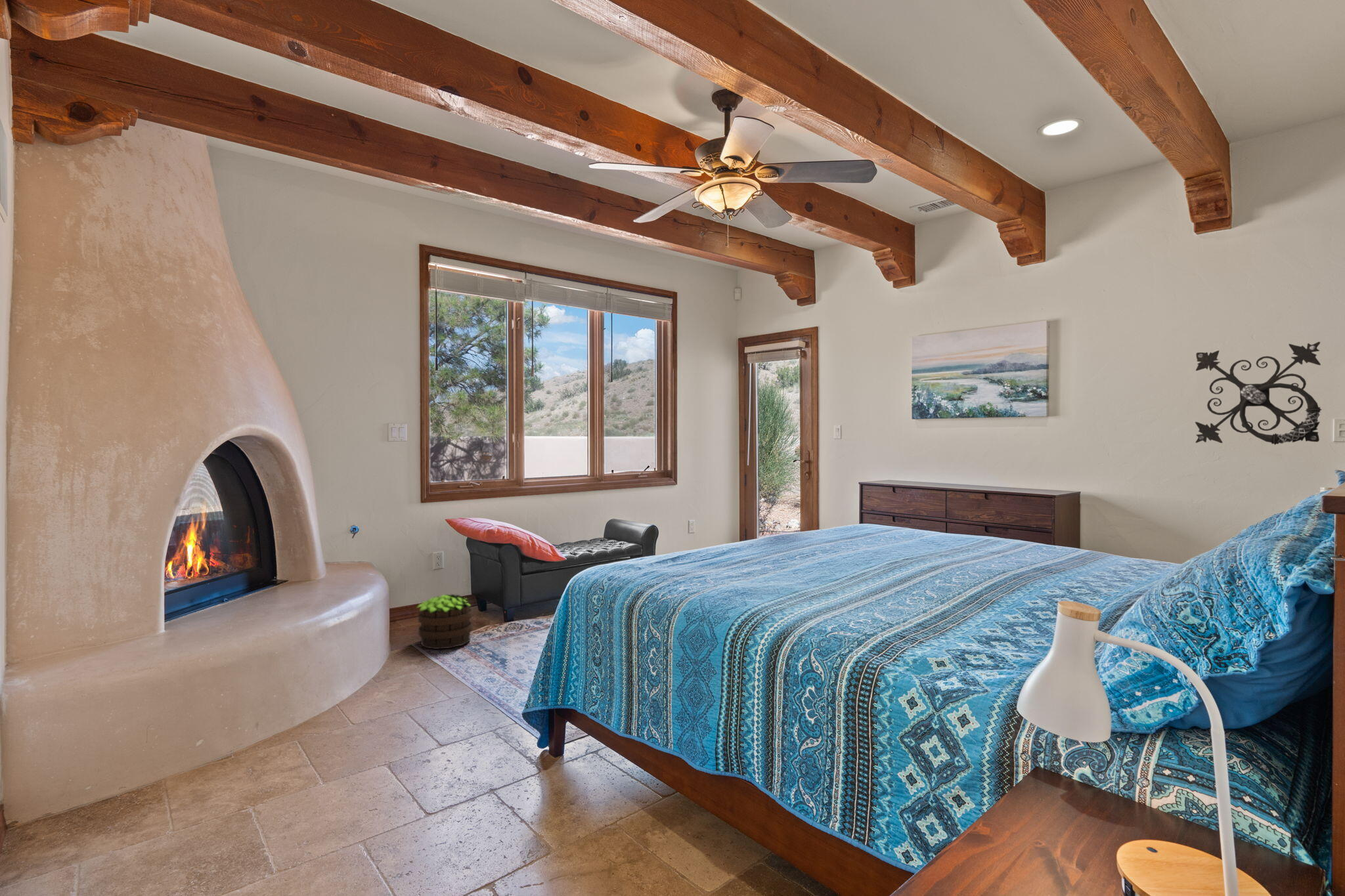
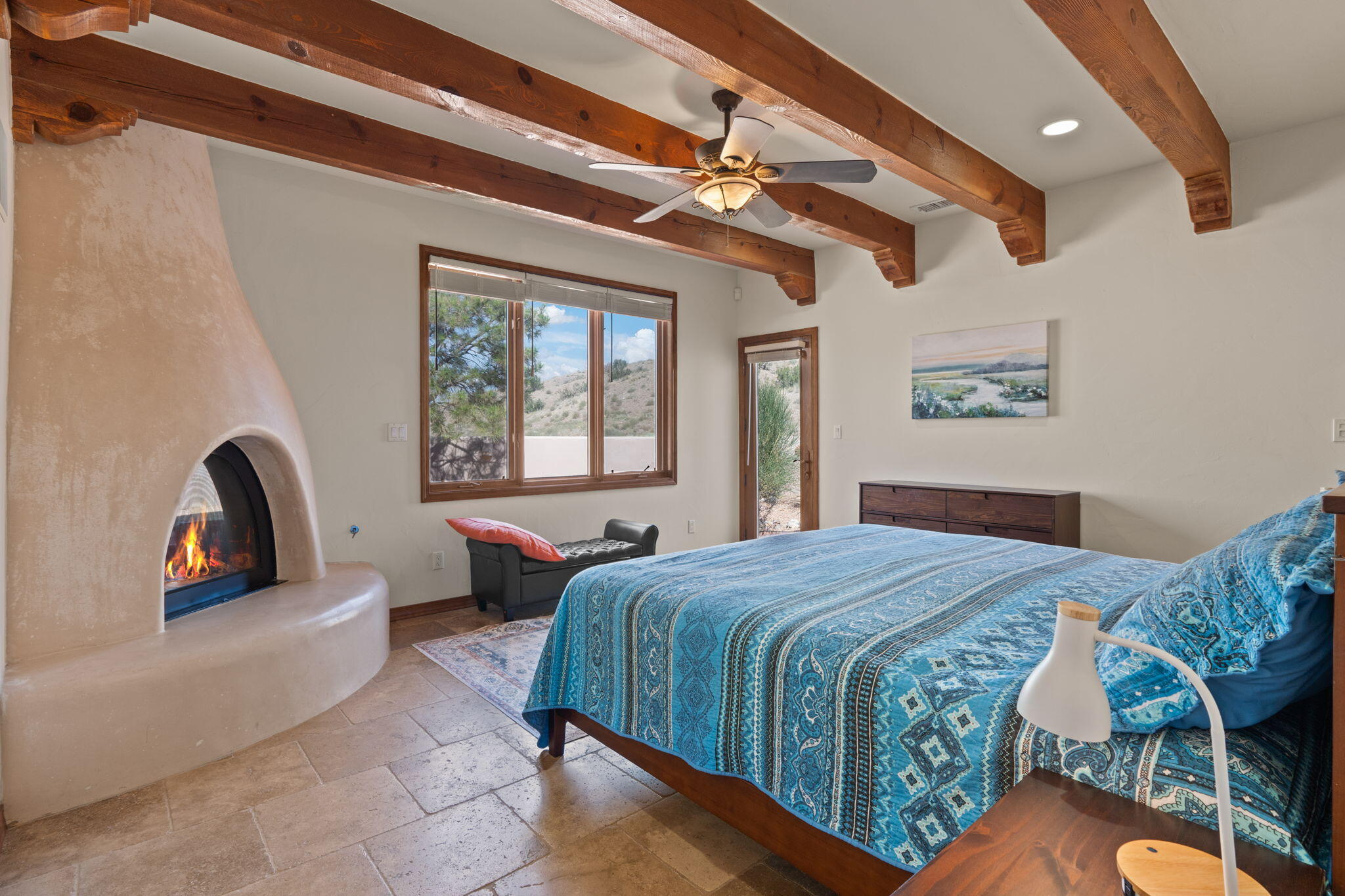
- wall ornament (1254, 396)
- potted plant (445, 618)
